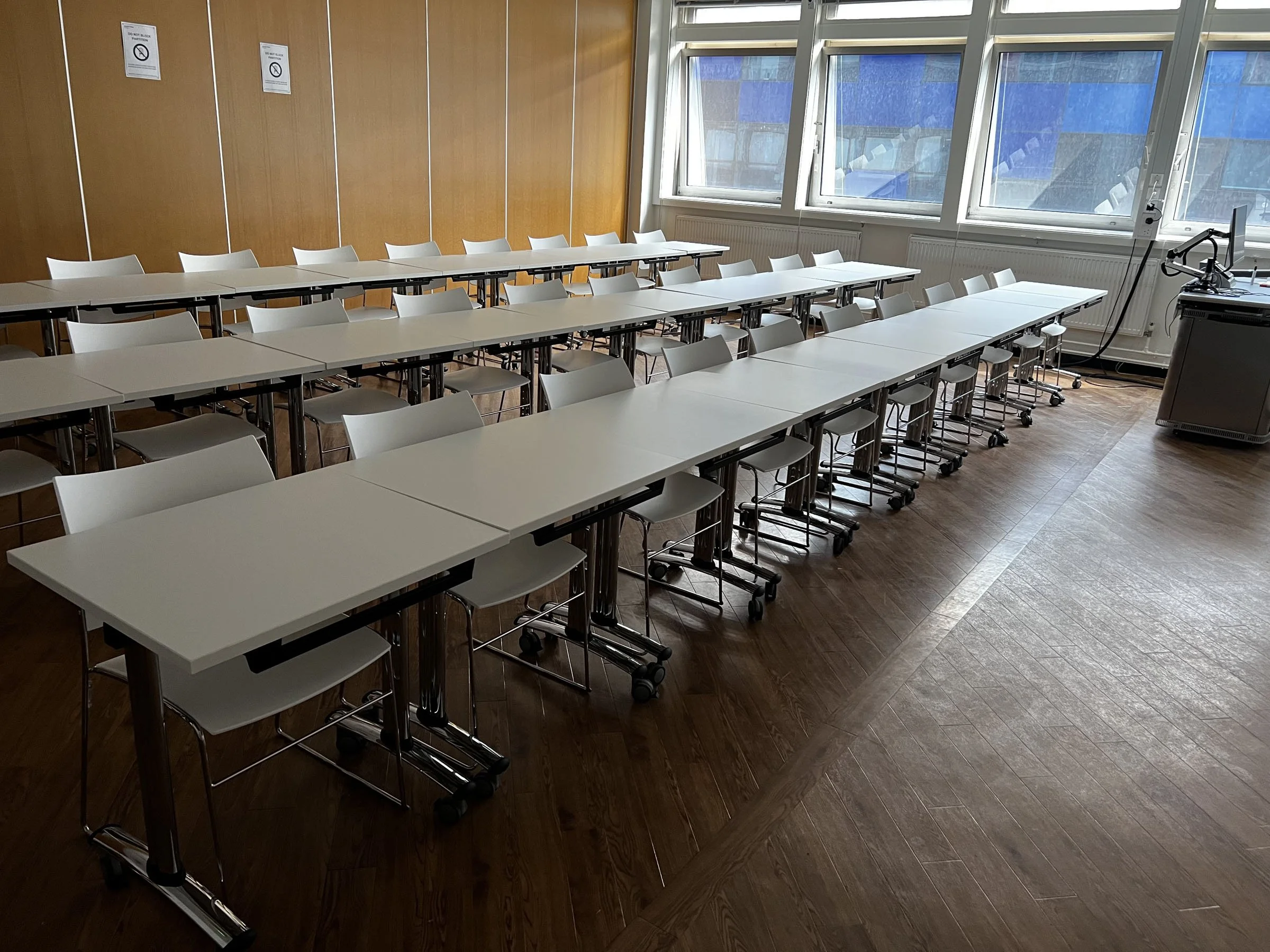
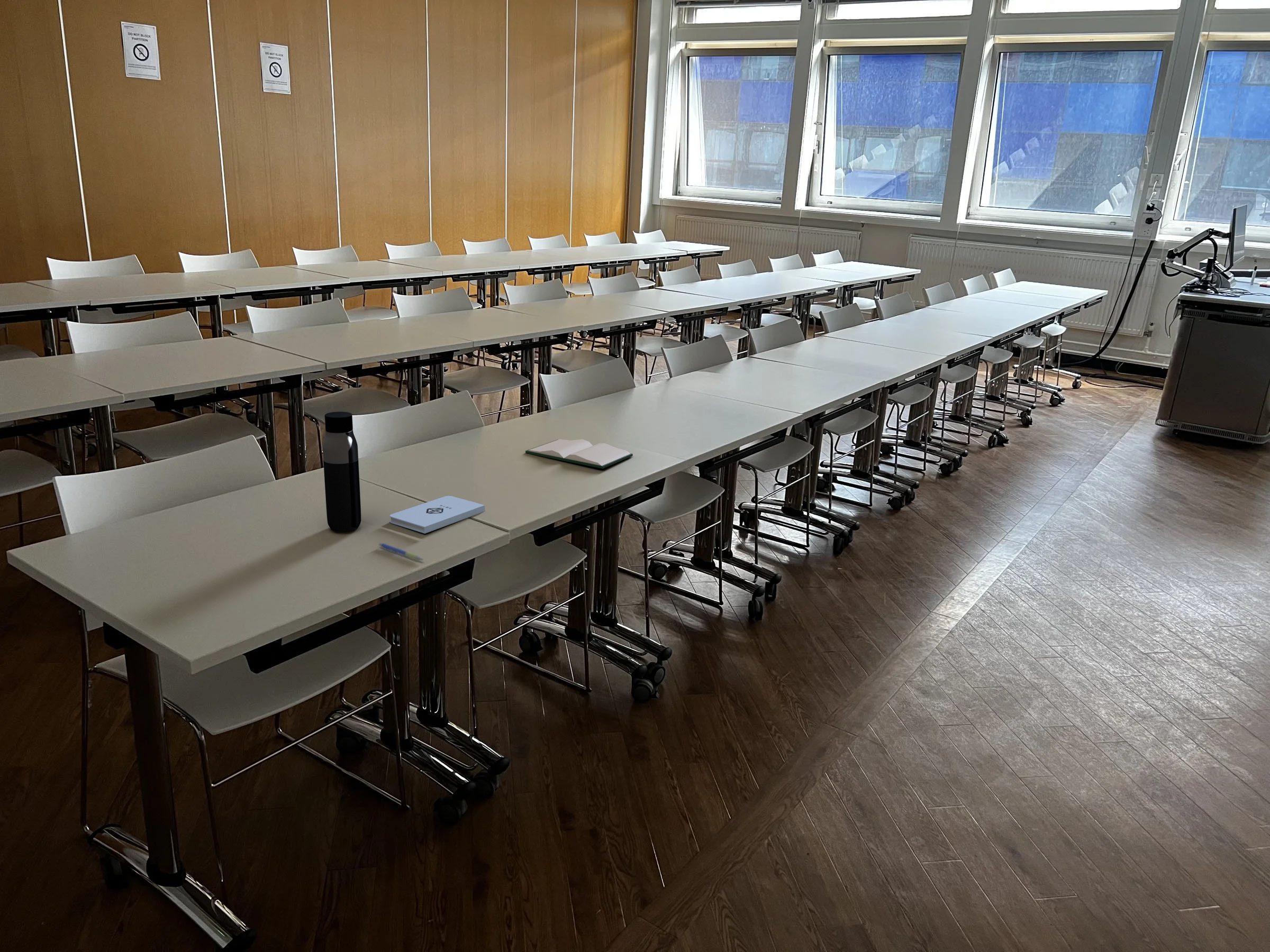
+ water bottle (341, 472)
+ hardback book (579, 450)
+ notepad (437, 513)
+ pen (401, 552)
